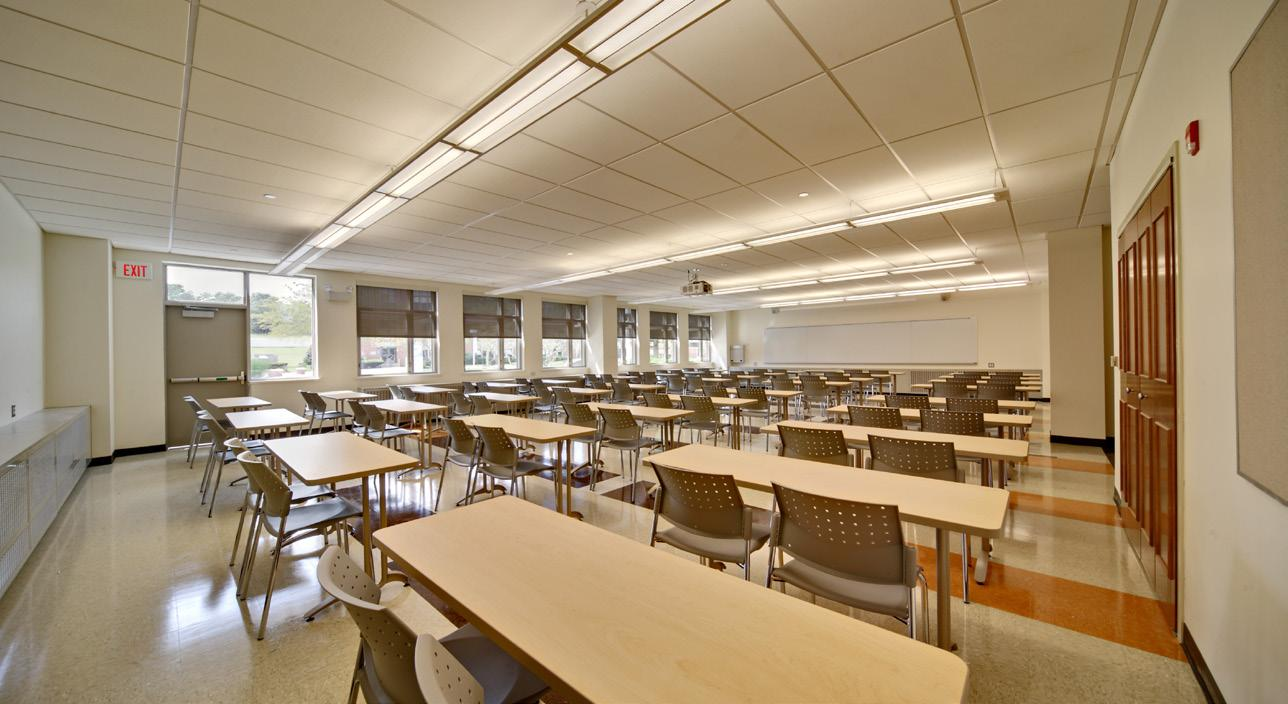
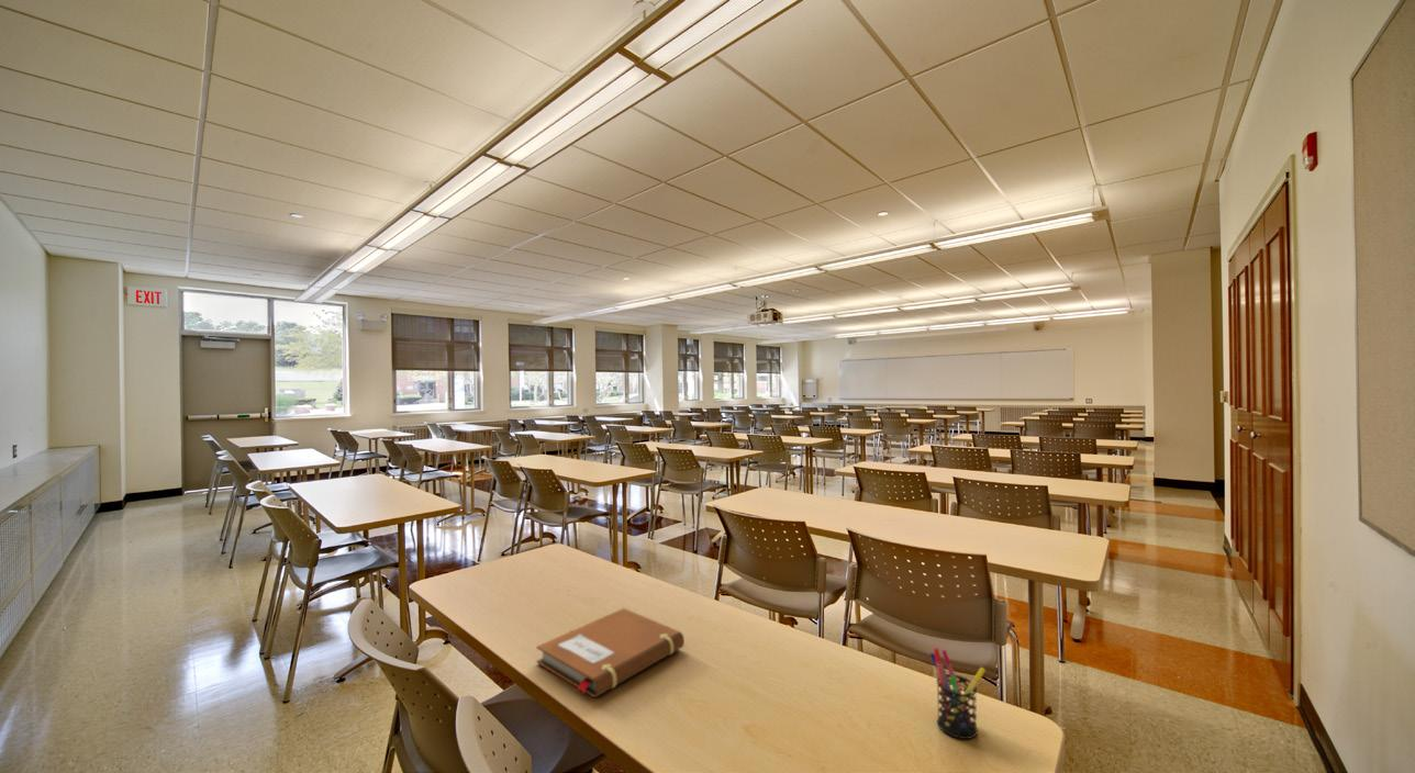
+ pen holder (954, 691)
+ notebook (610, 649)
